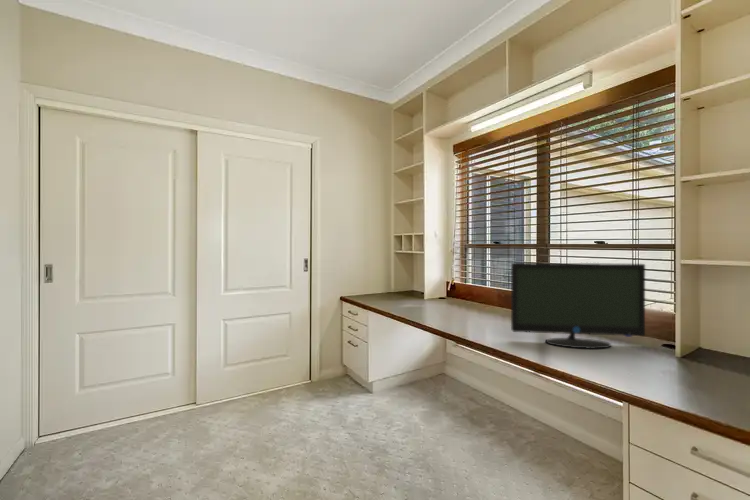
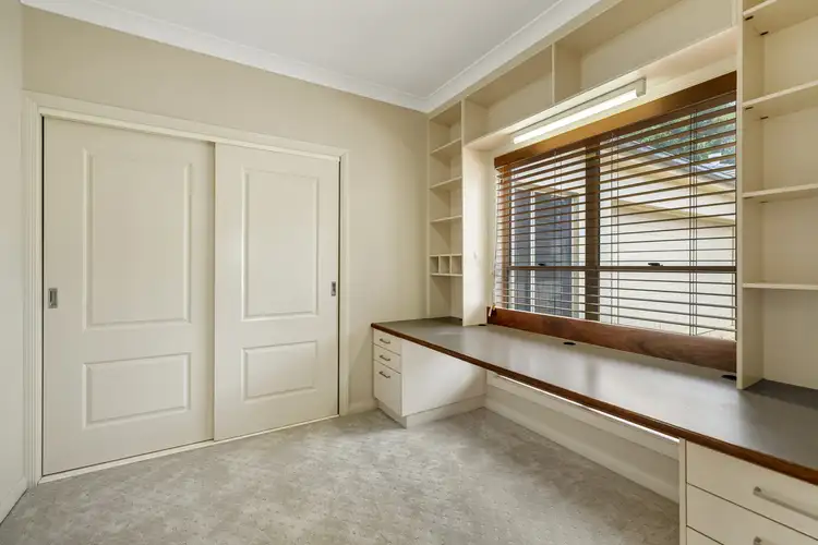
- monitor (577, 303)
